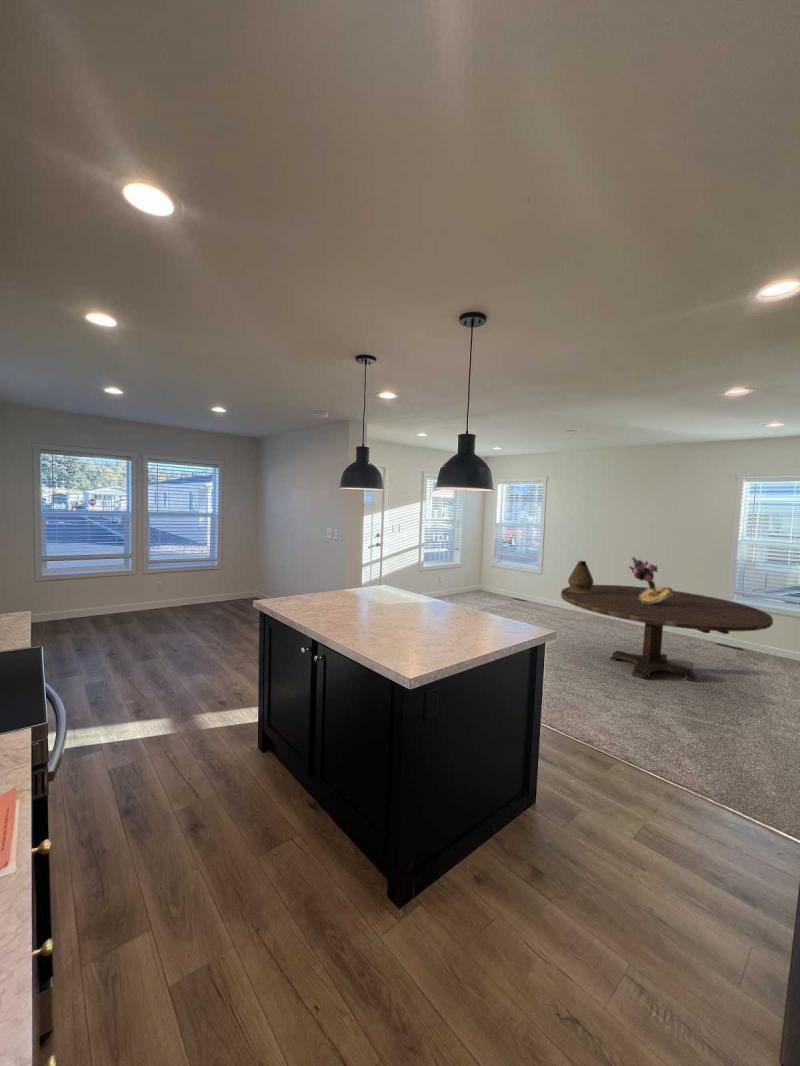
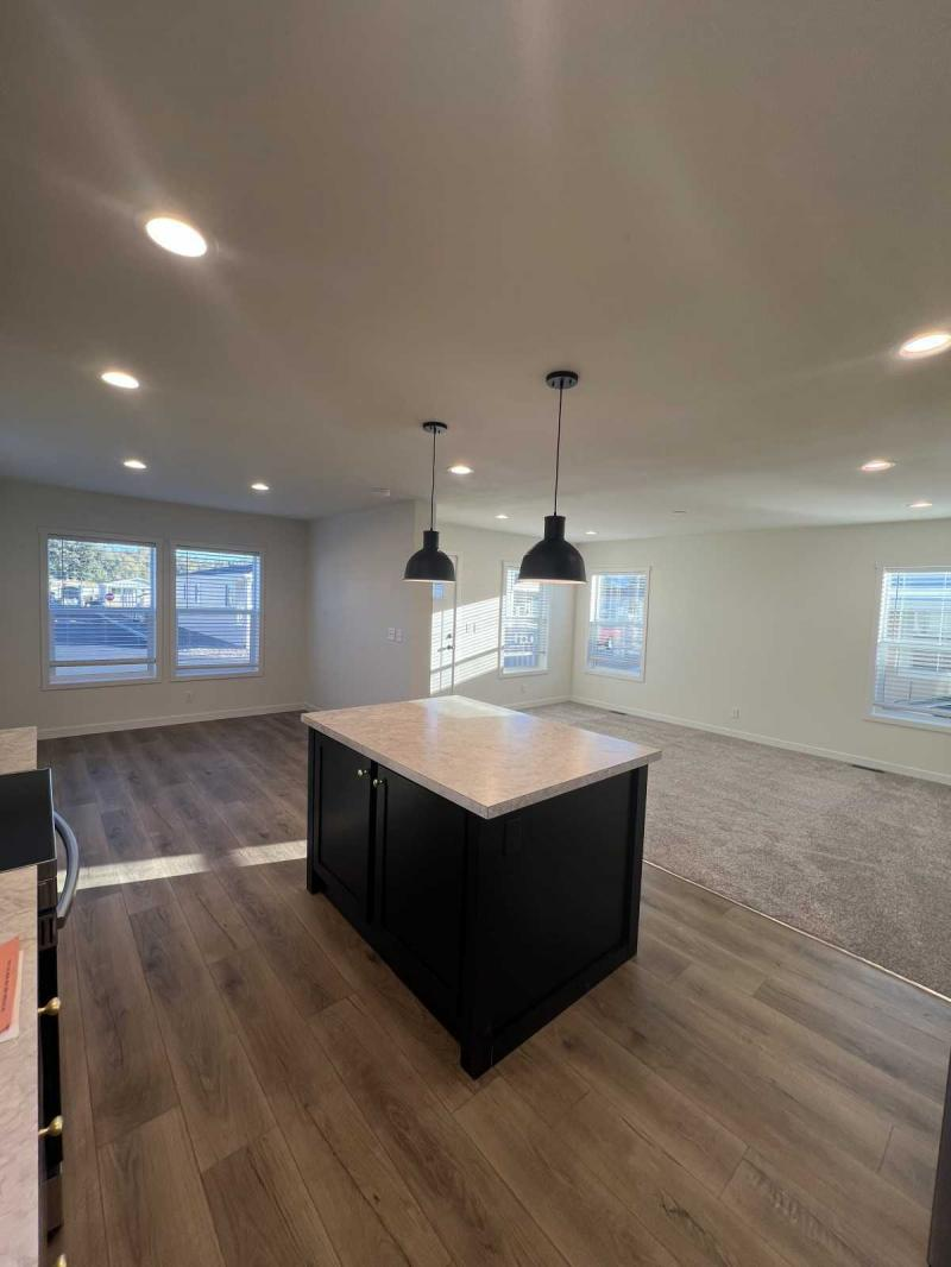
- dining table (653, 634)
- ceramic vessel (581, 576)
- bouquet (652, 581)
